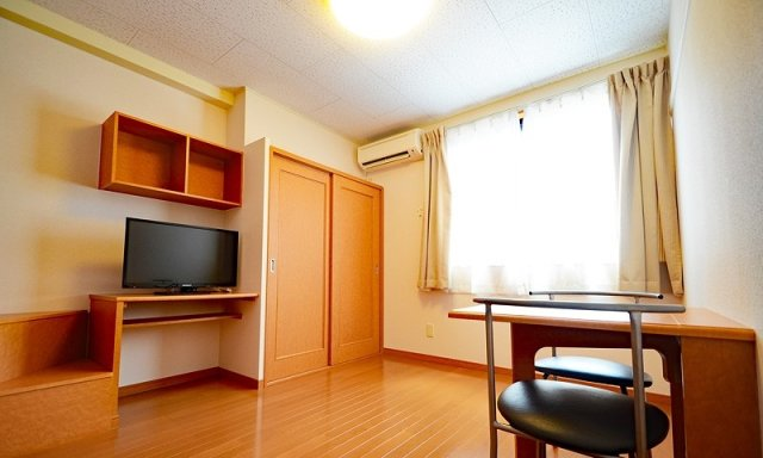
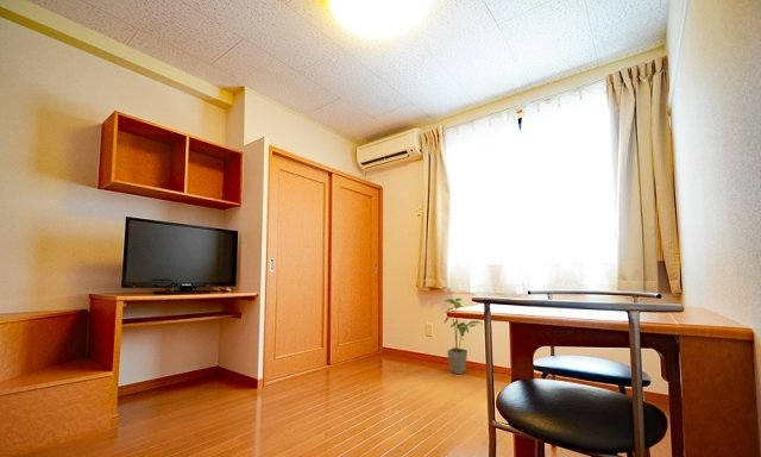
+ house plant (460, 334)
